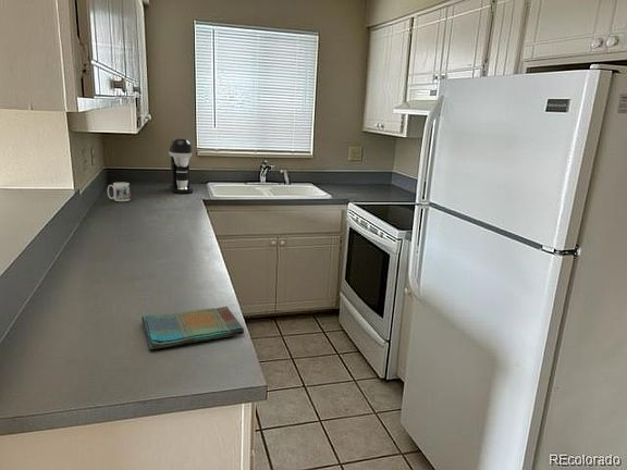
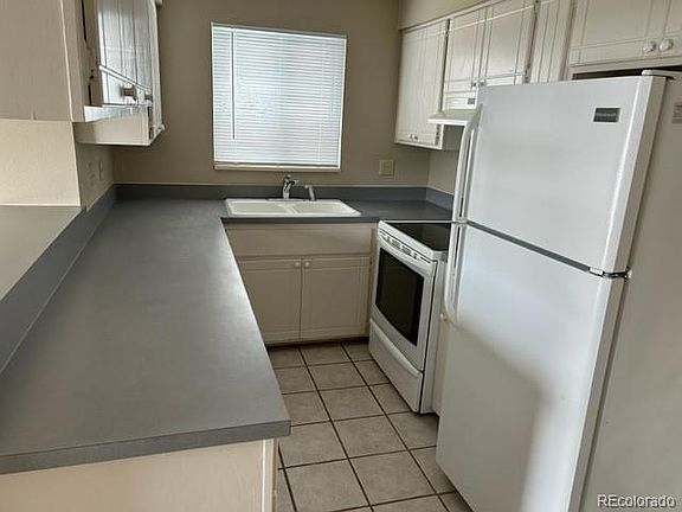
- coffee maker (180, 164)
- mug (119, 191)
- dish towel (192, 324)
